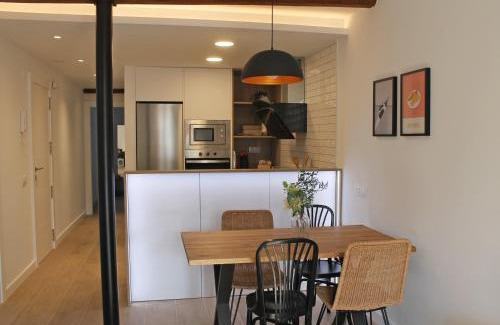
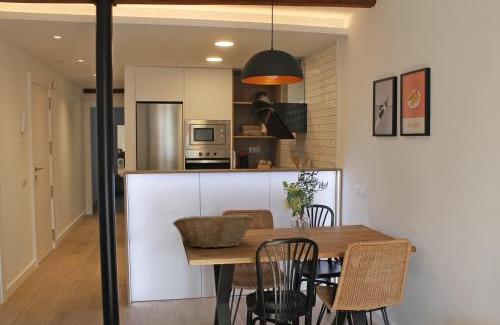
+ fruit basket (213, 227)
